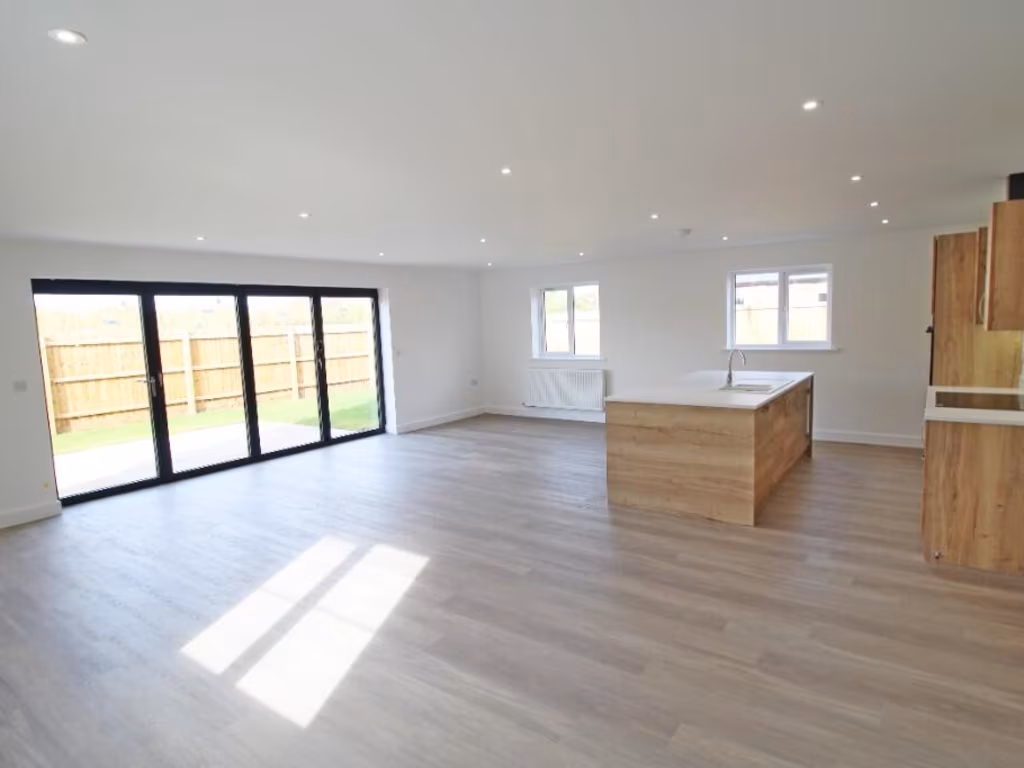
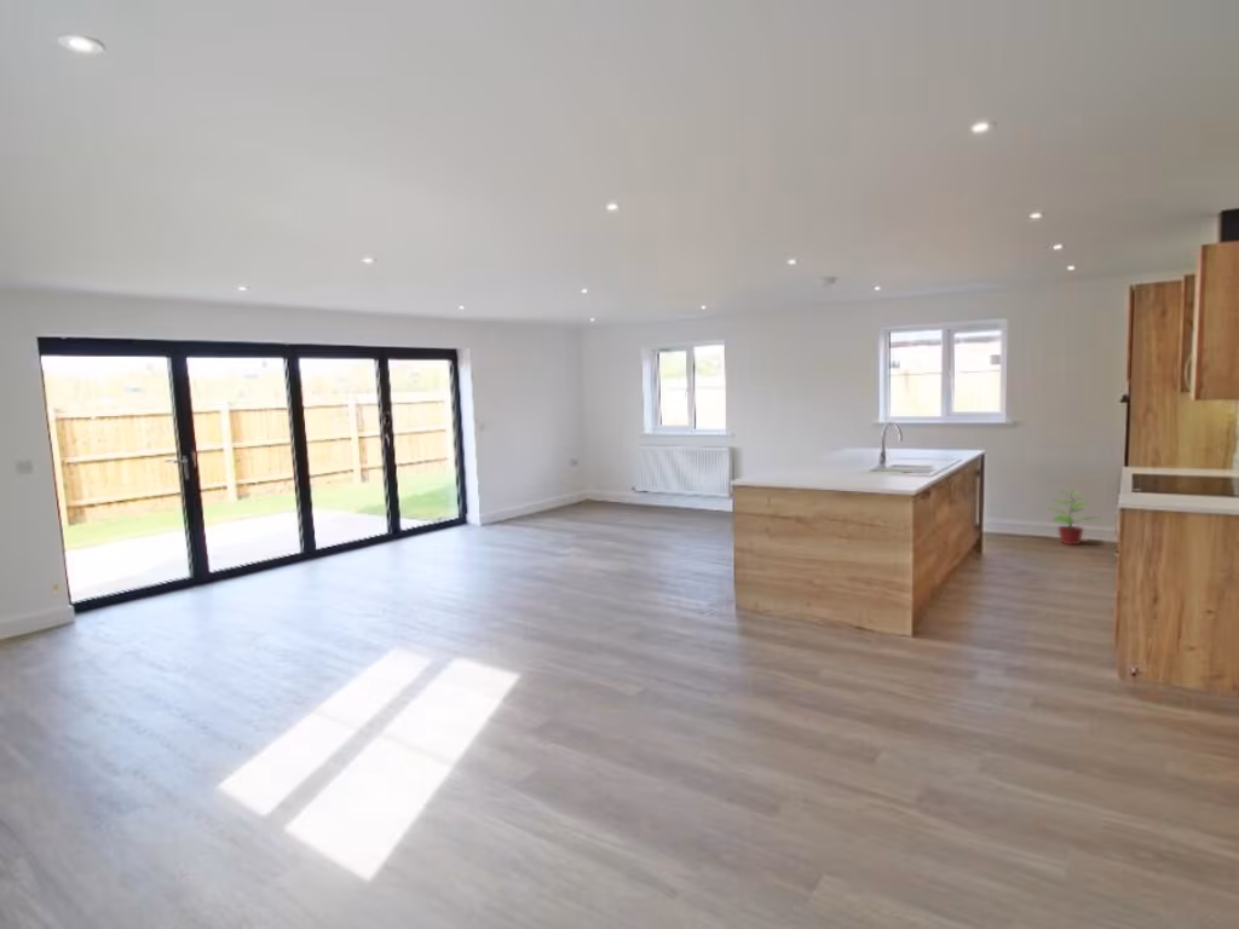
+ potted plant (1070, 515)
